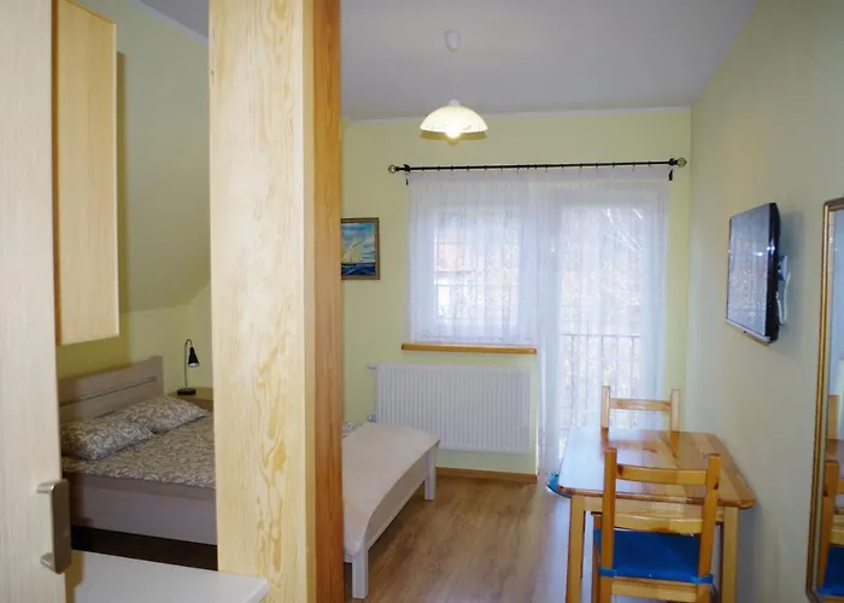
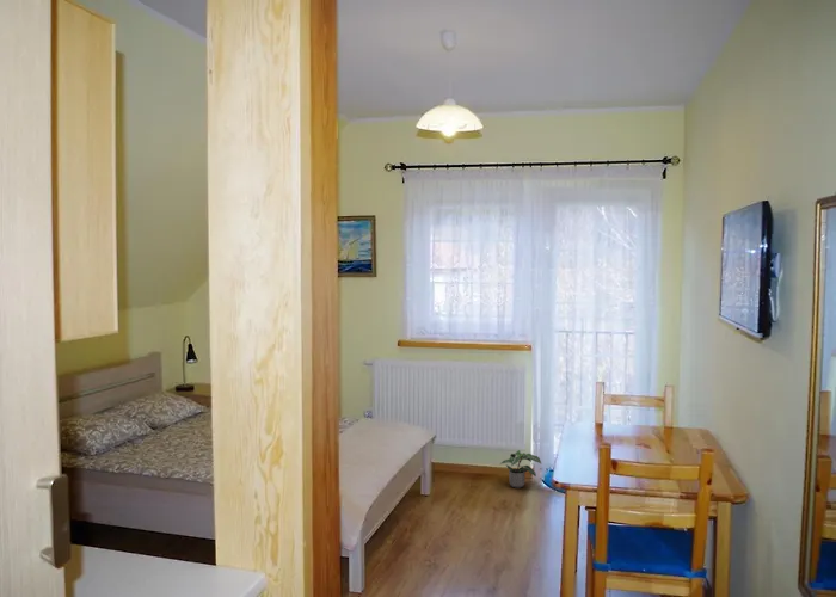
+ potted plant (520, 468)
